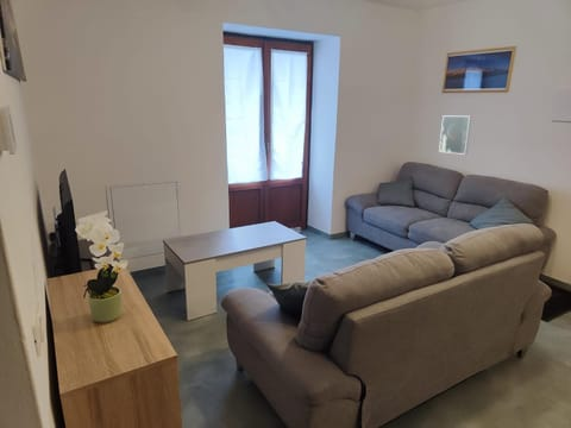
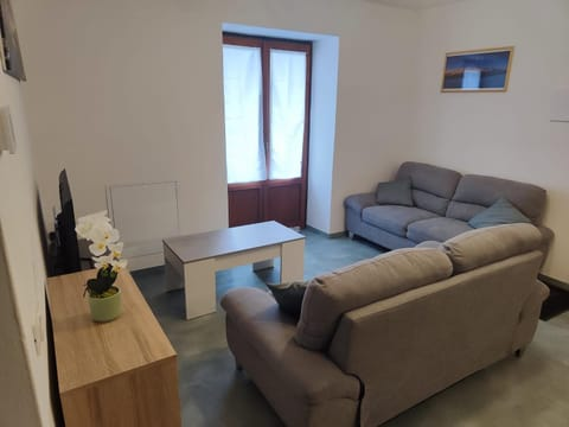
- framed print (454, 134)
